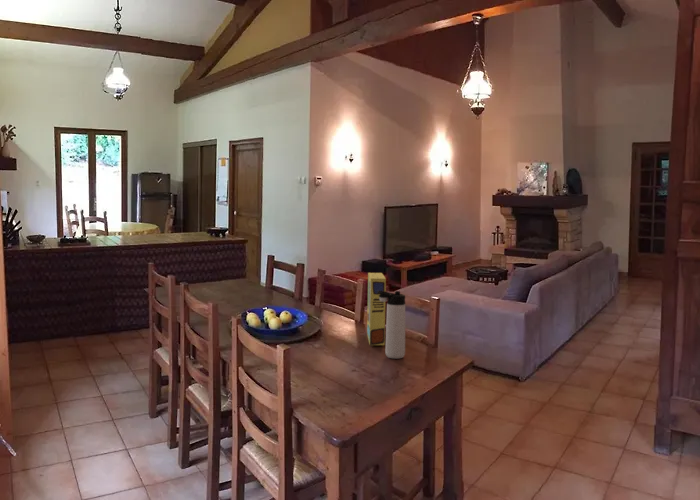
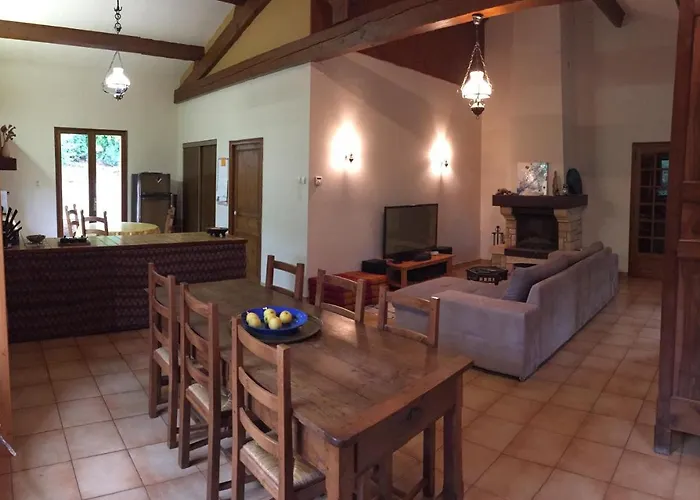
- cereal box (376, 307)
- thermos bottle (391, 323)
